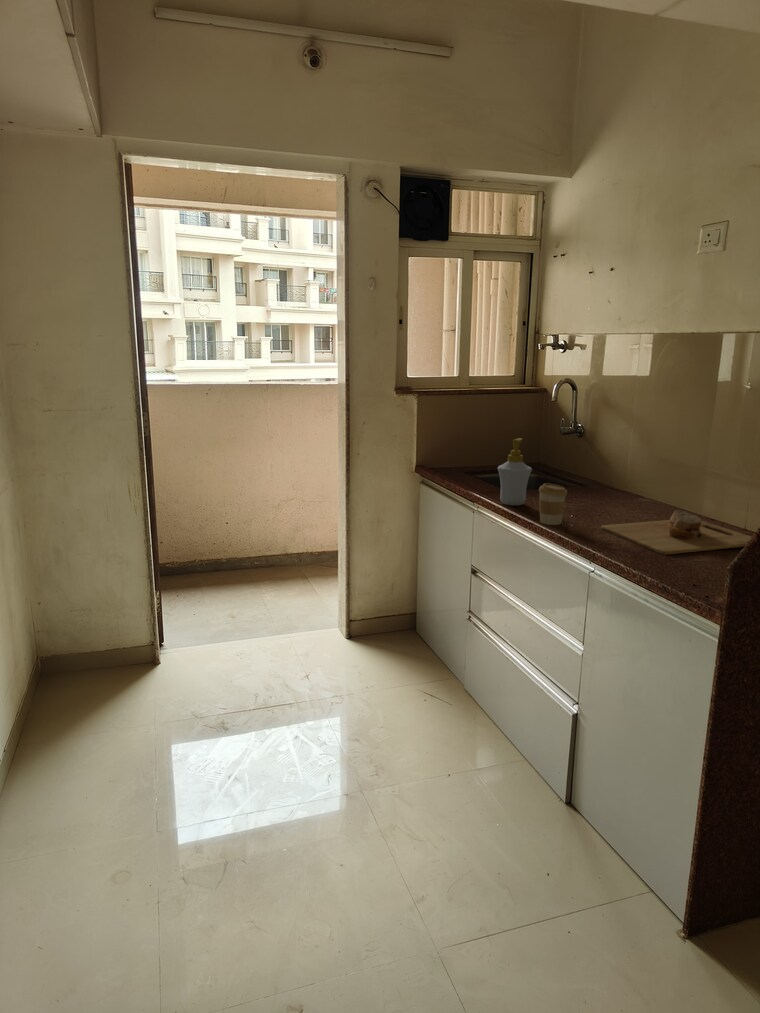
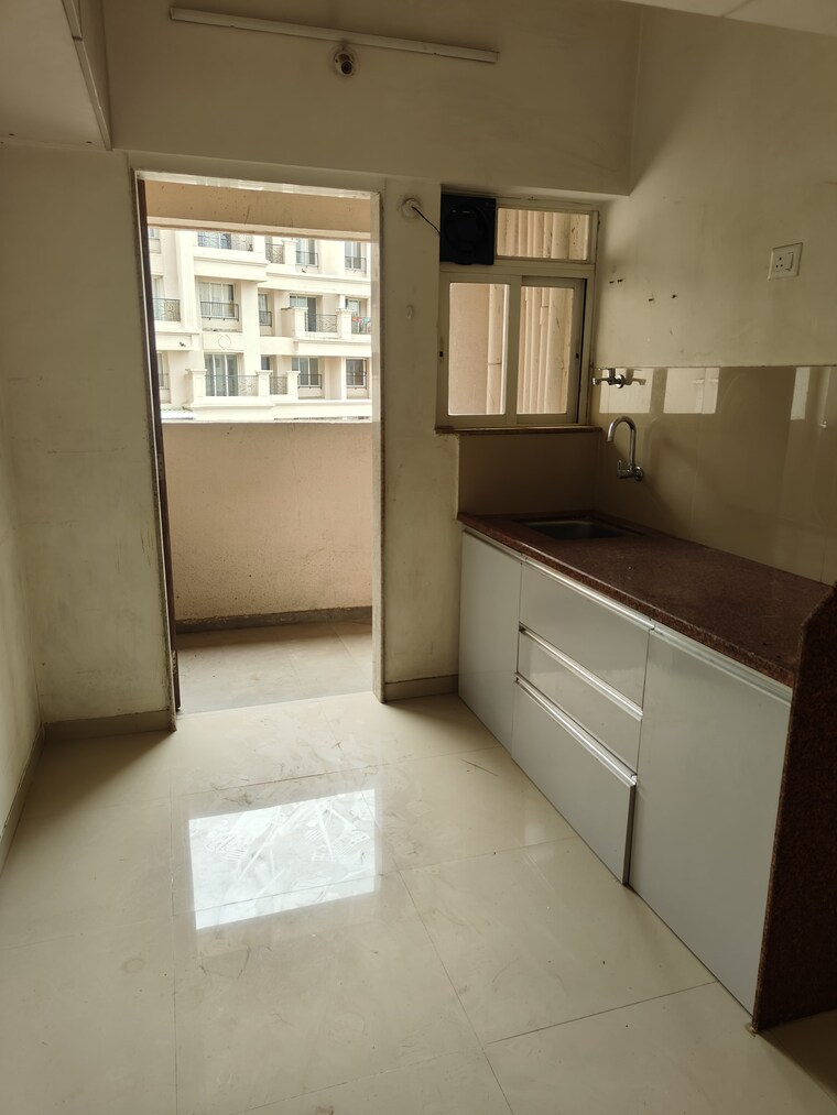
- coffee cup (552, 503)
- cutting board (681, 524)
- soap bottle (514, 471)
